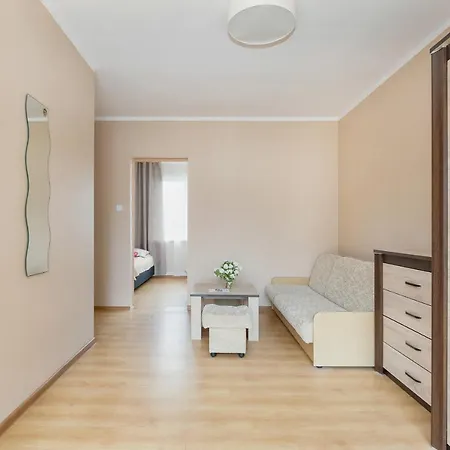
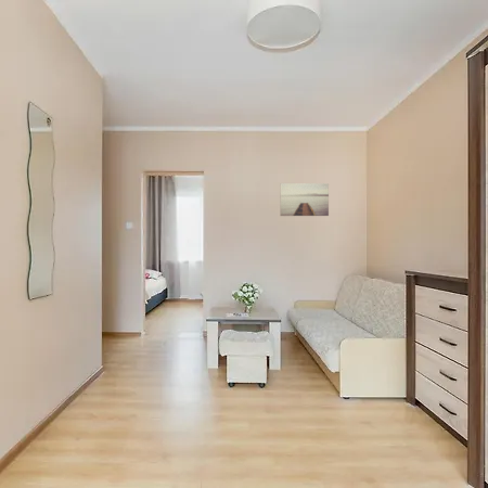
+ wall art (304, 200)
